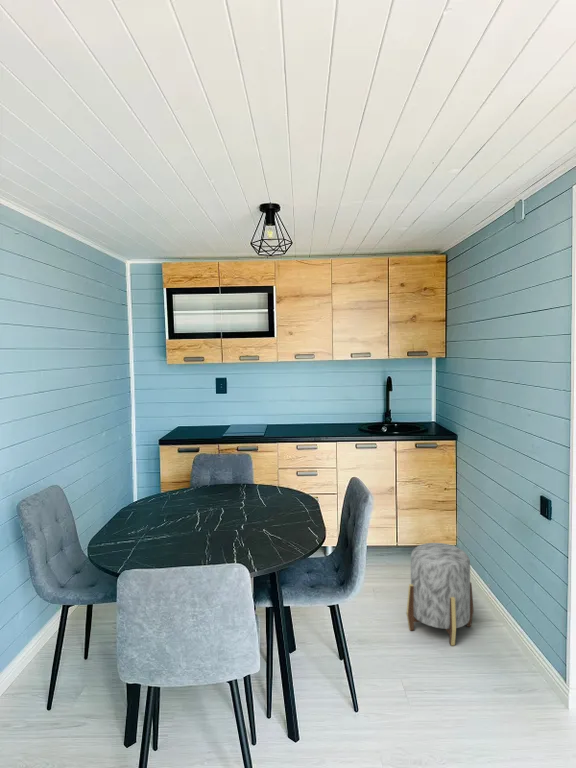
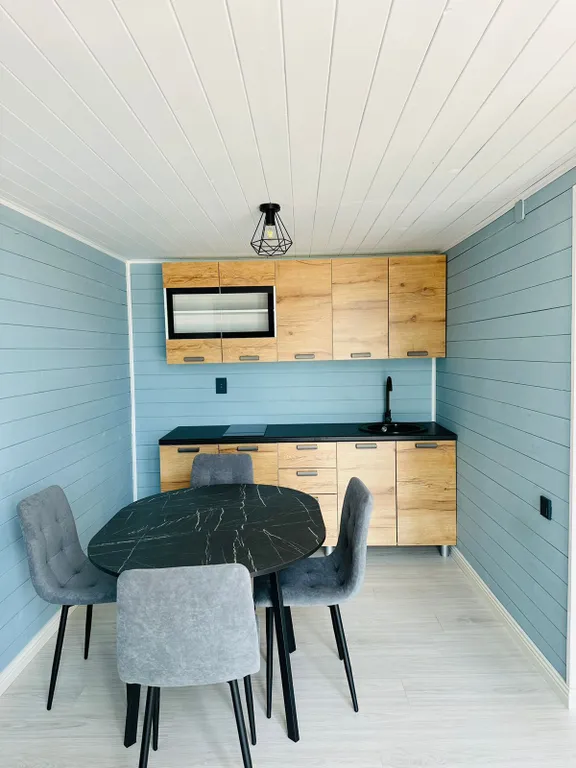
- stool (439, 587)
